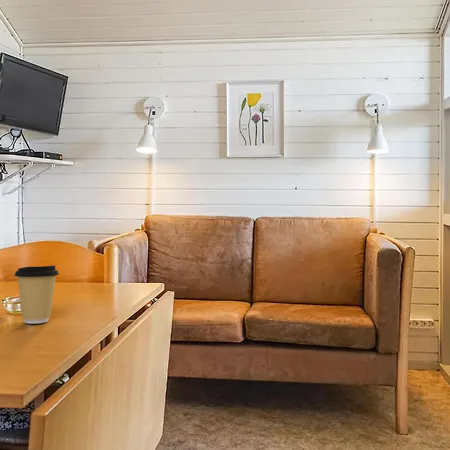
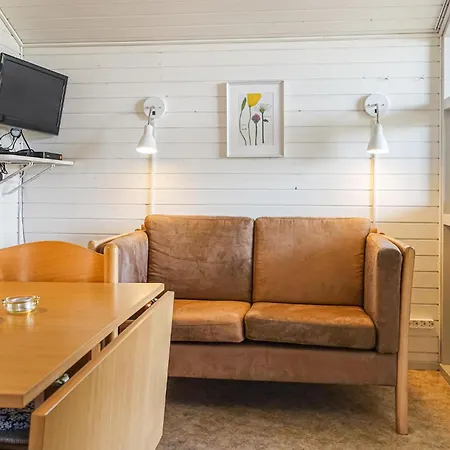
- coffee cup (36, 293)
